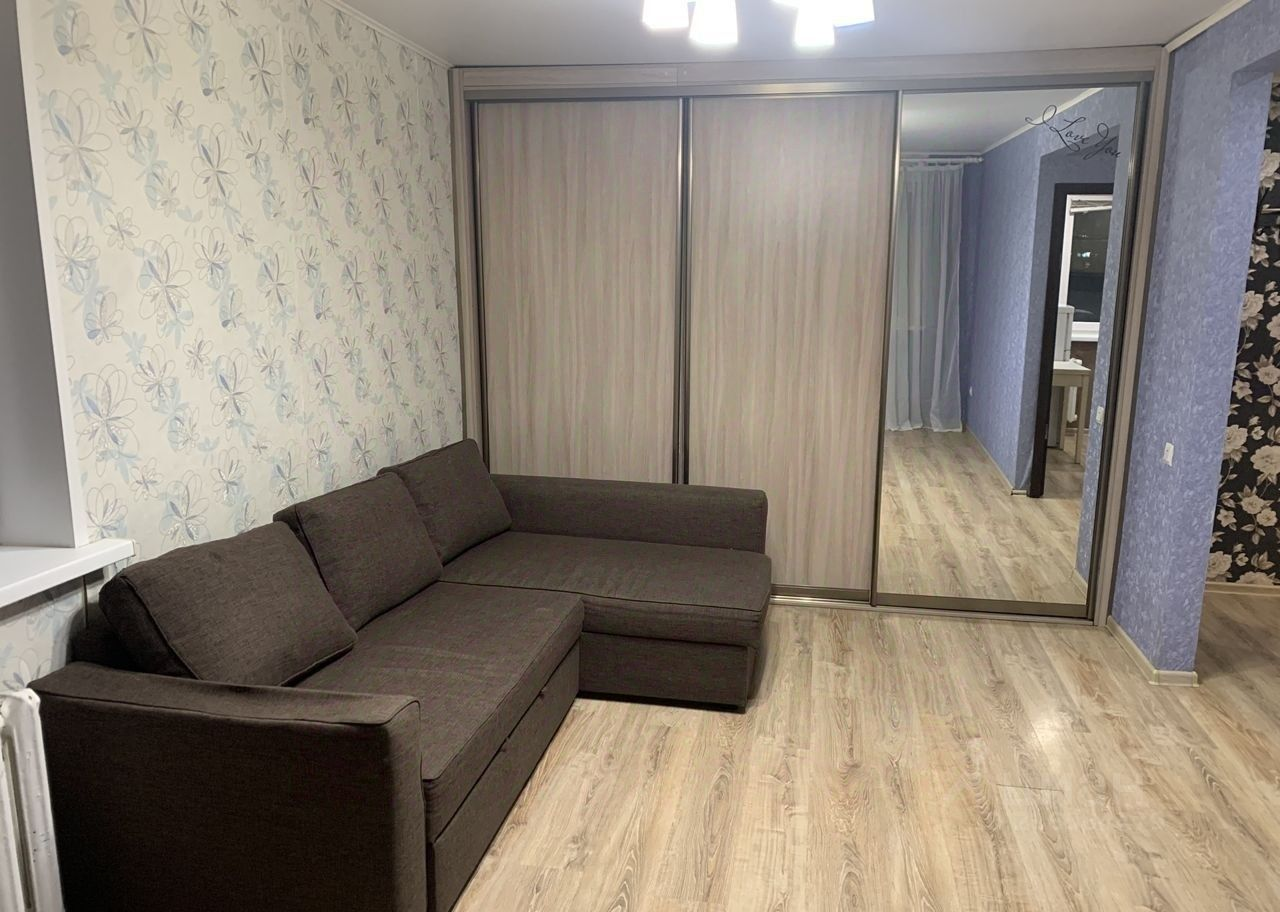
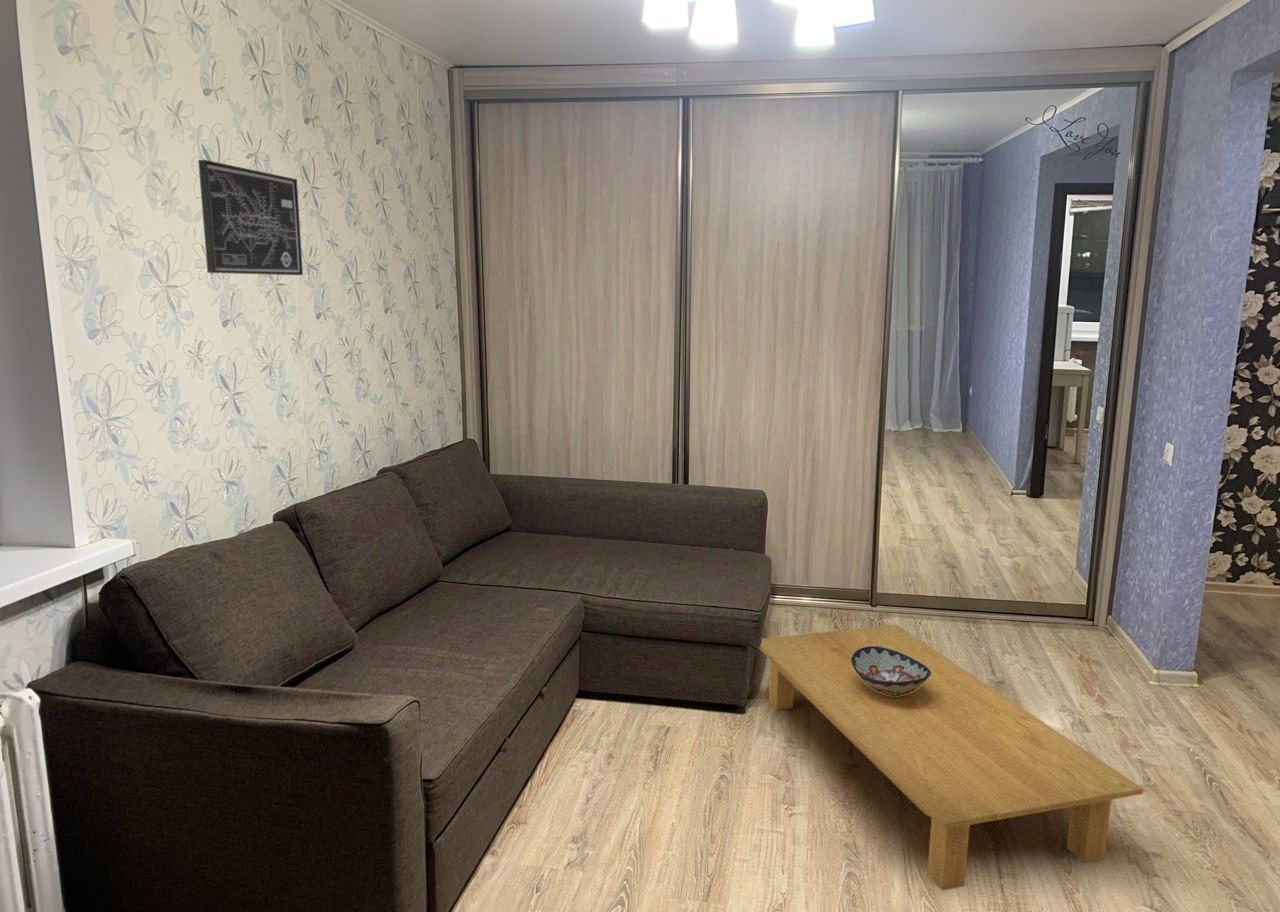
+ coffee table (912, 734)
+ decorative bowl (890, 675)
+ wall art (255, 222)
